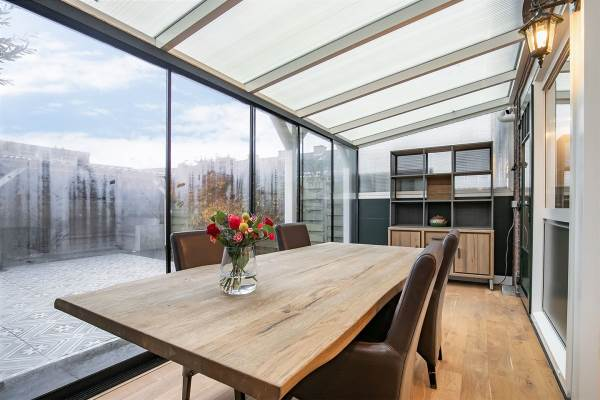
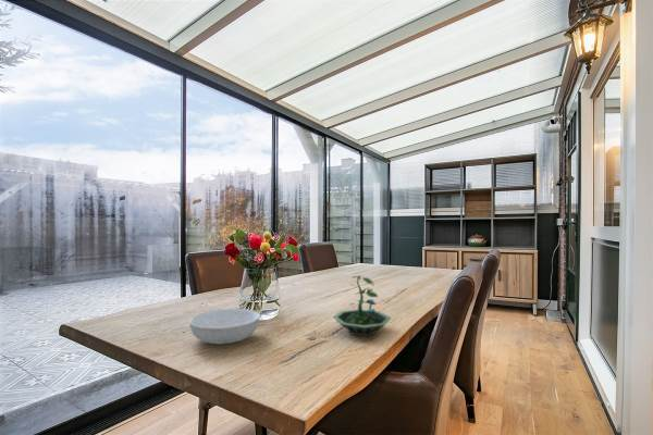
+ serving bowl (225, 327)
+ terrarium (359, 286)
